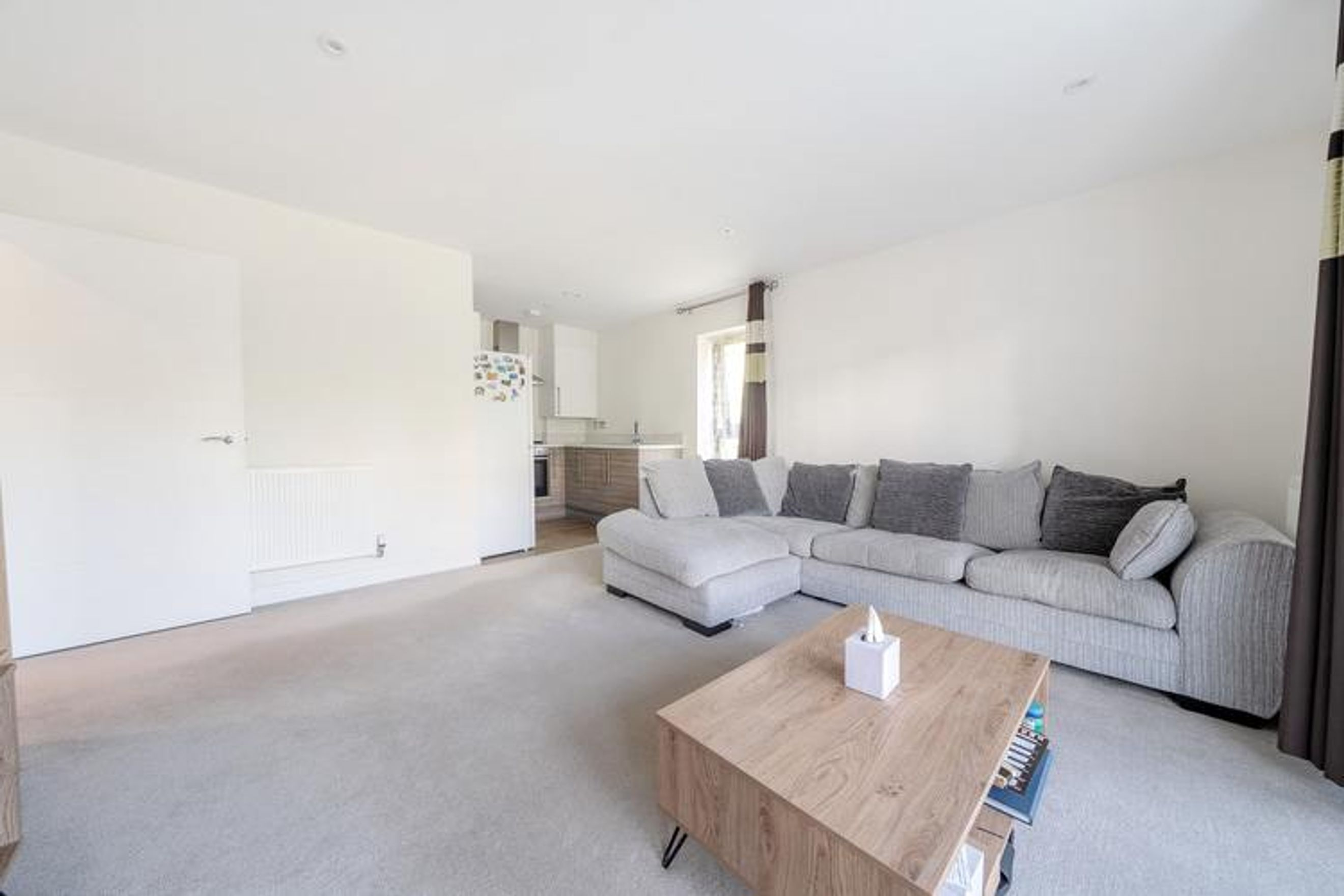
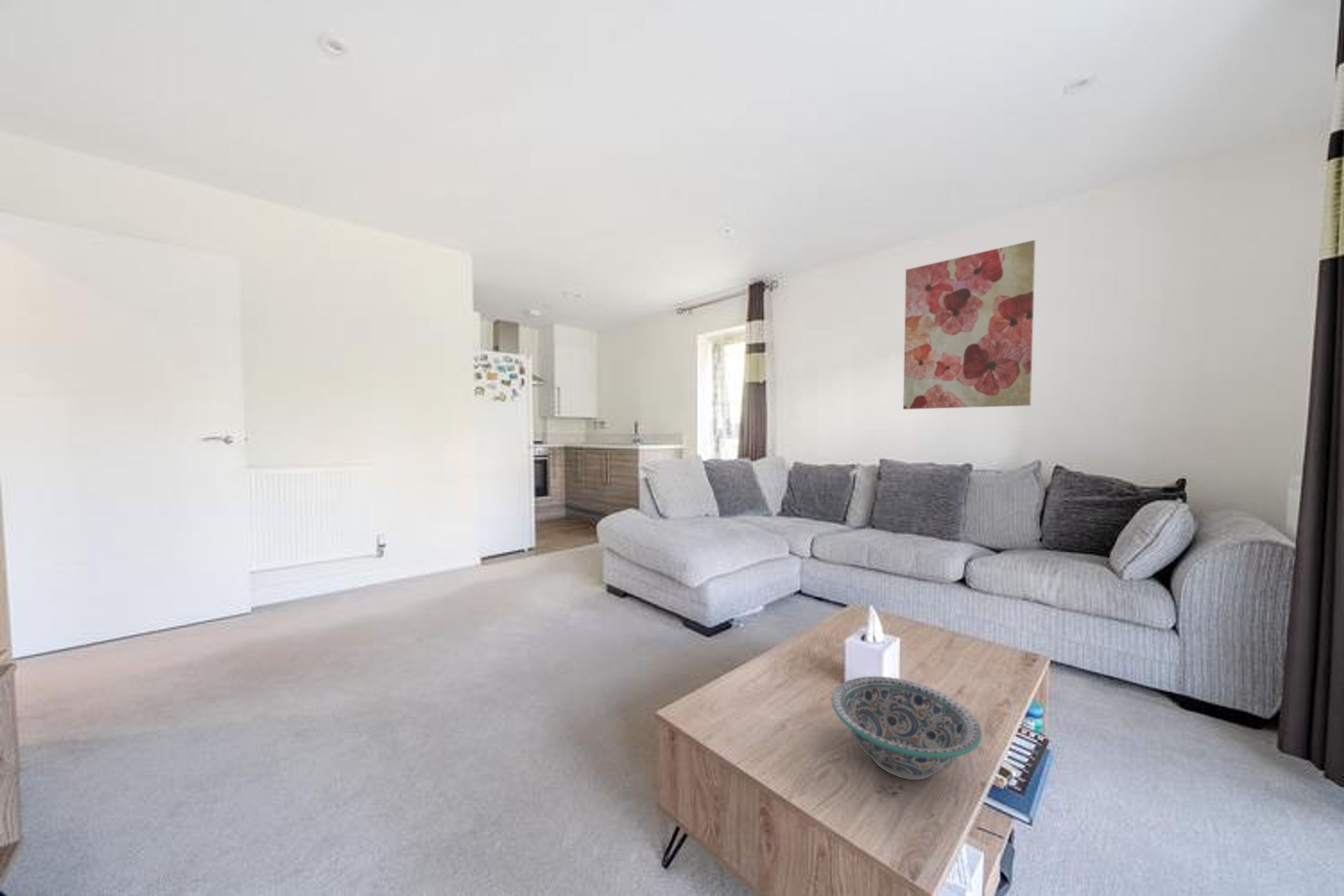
+ decorative bowl (902, 735)
+ wall art (963, 332)
